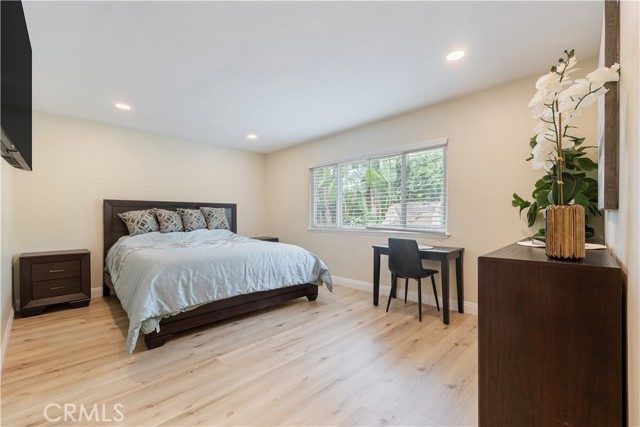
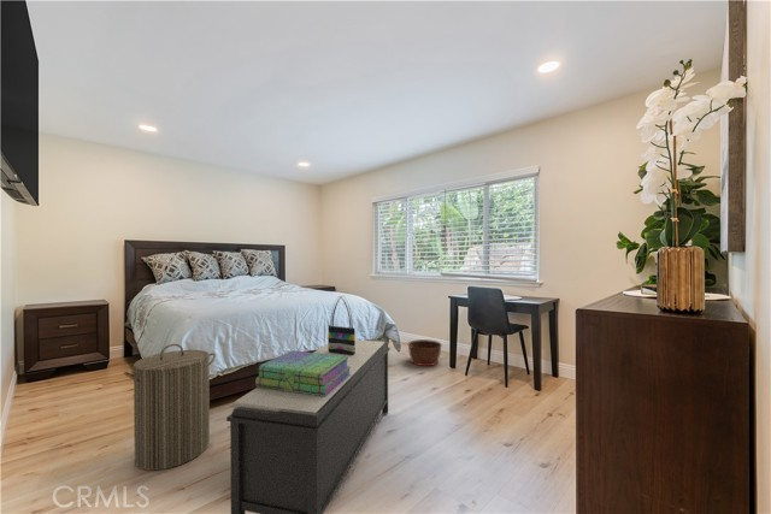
+ laundry hamper (173, 397)
+ stack of books (305, 370)
+ basket (424, 351)
+ tote bag (340, 326)
+ bench (330, 408)
